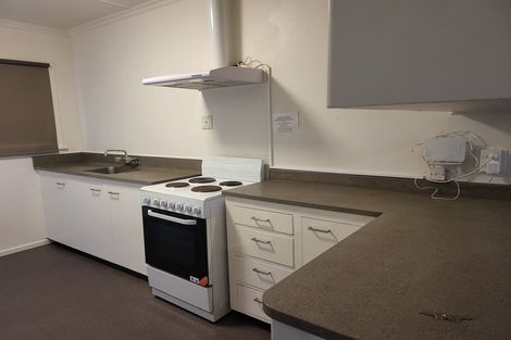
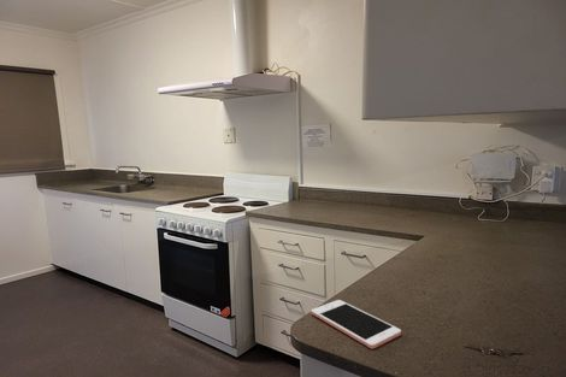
+ cell phone (353, 320)
